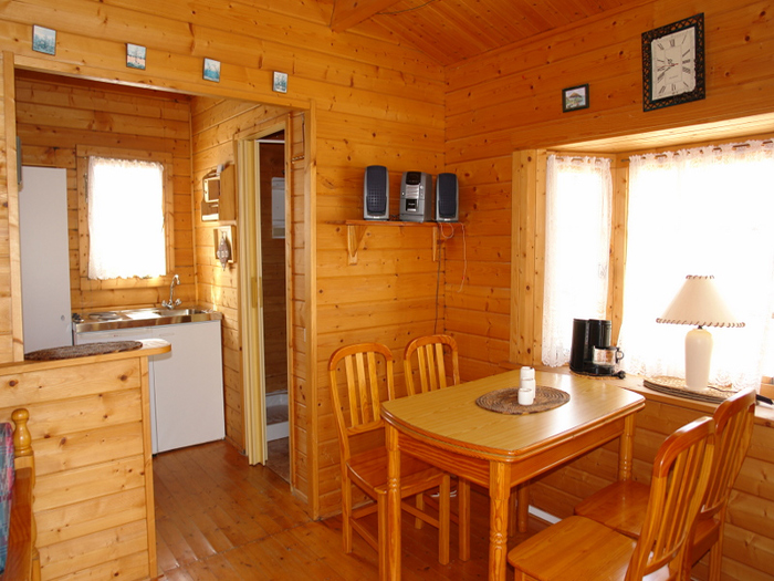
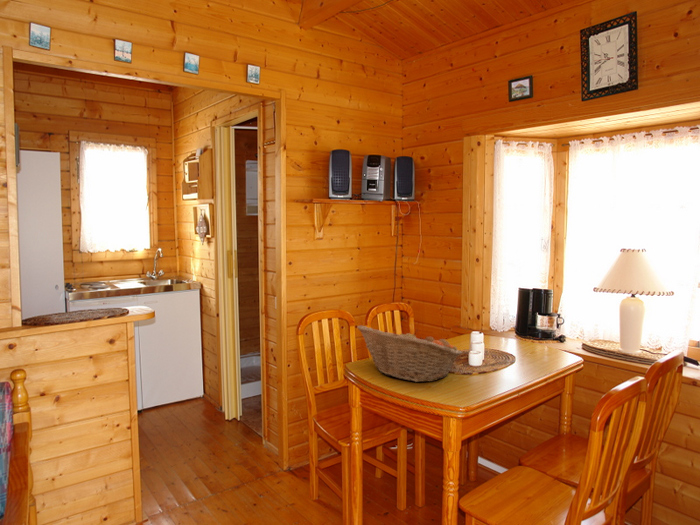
+ fruit basket (407, 348)
